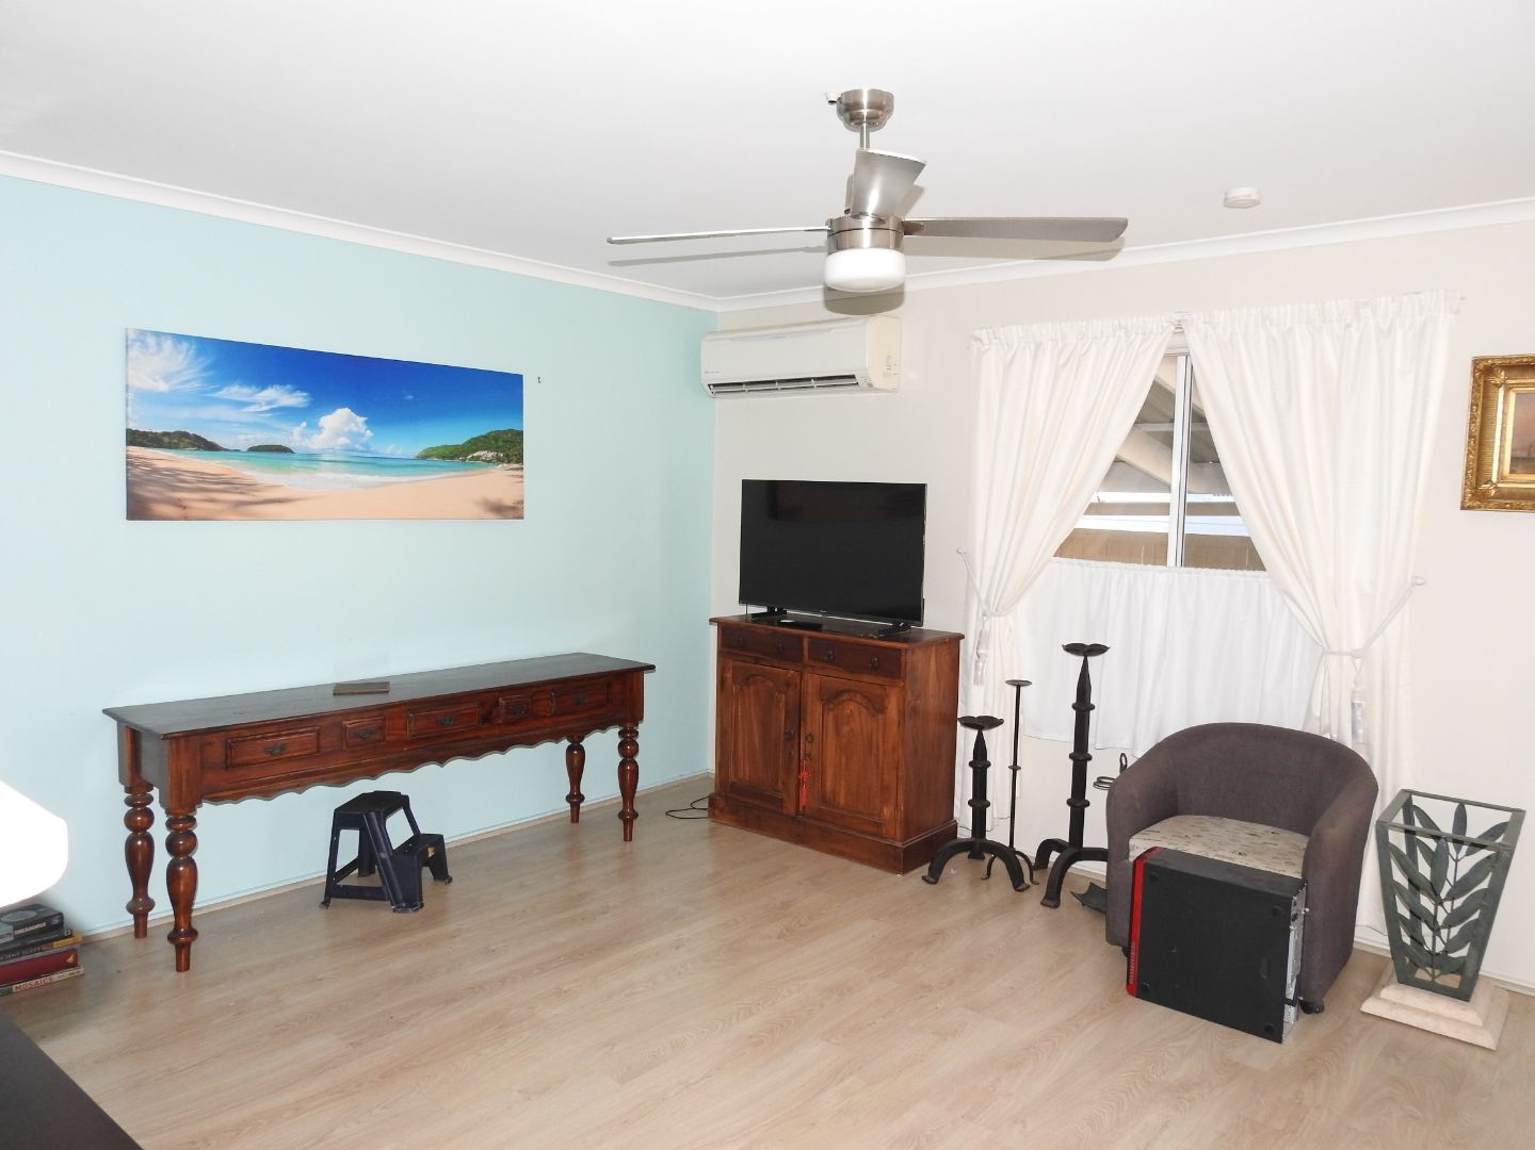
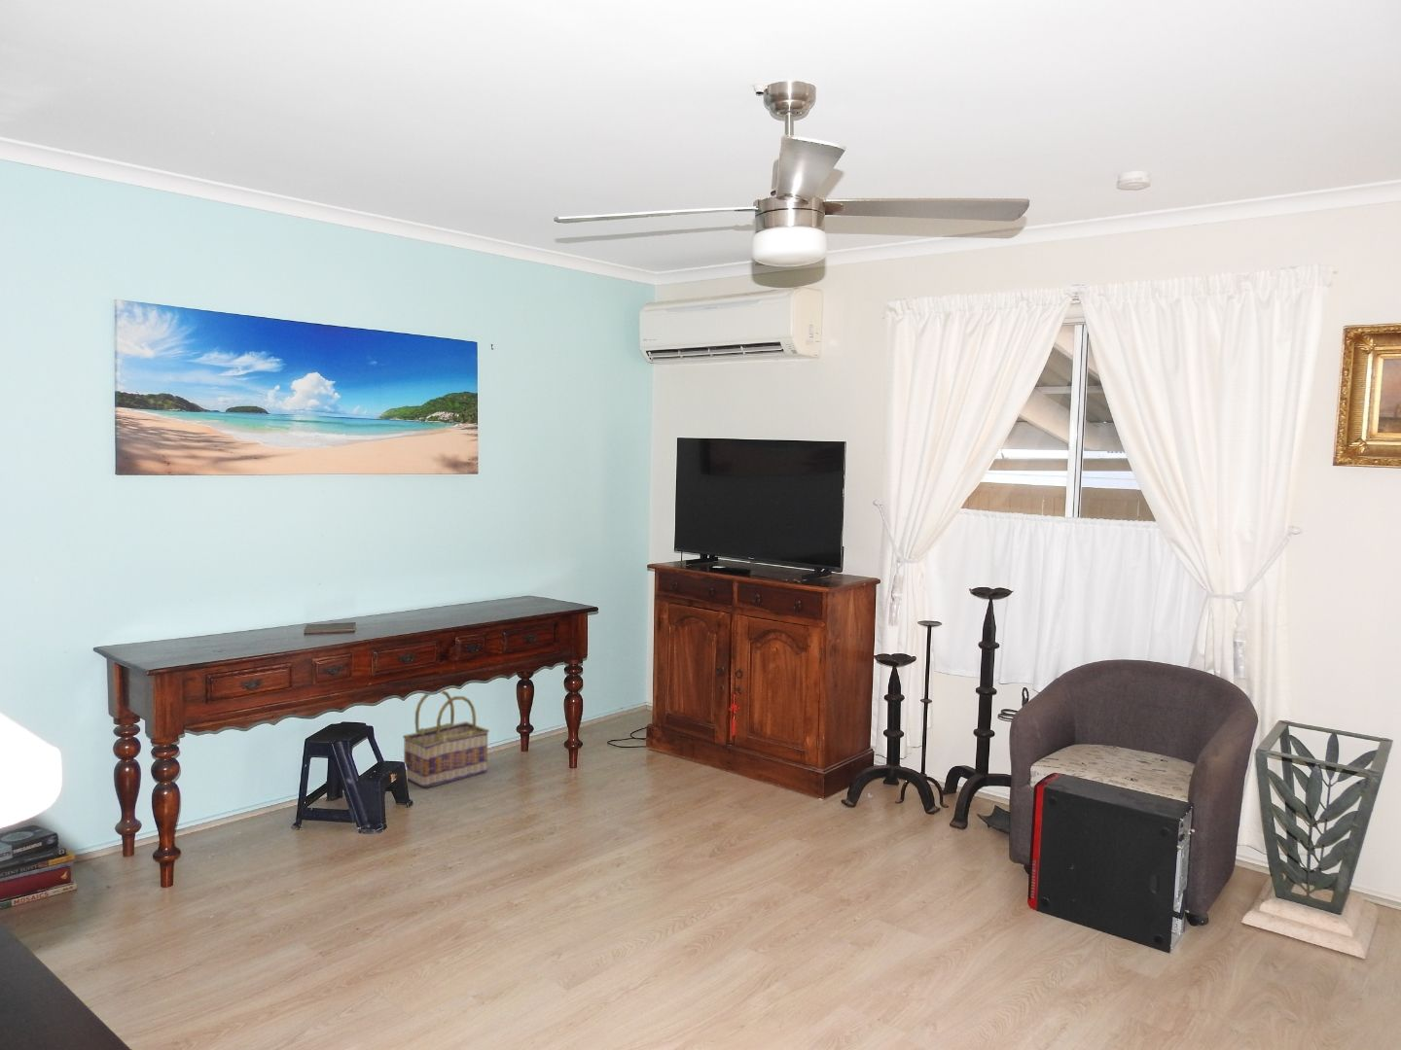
+ basket (446, 733)
